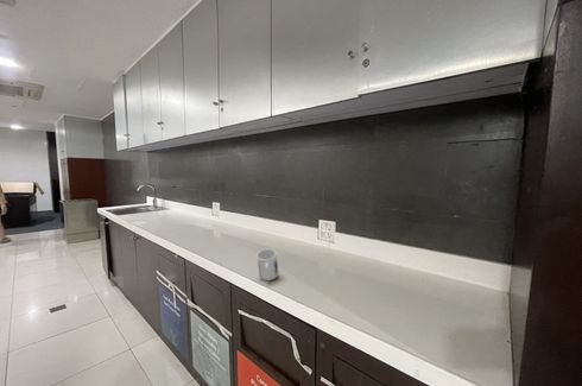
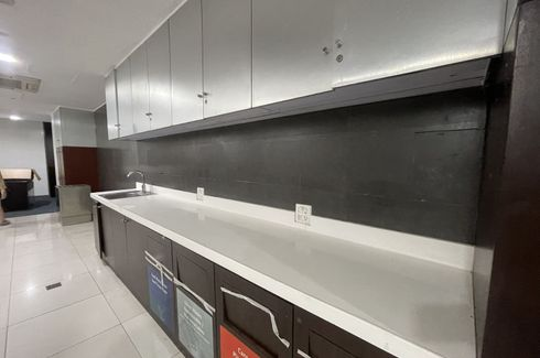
- mug (268, 265)
